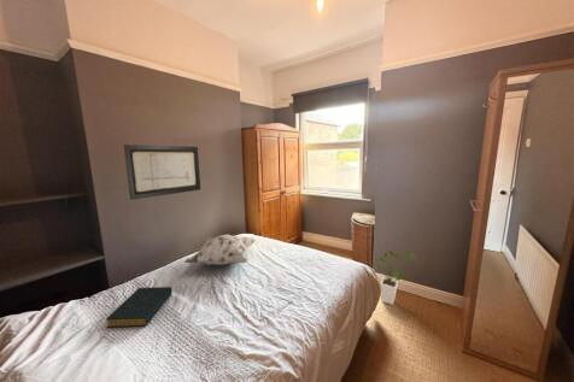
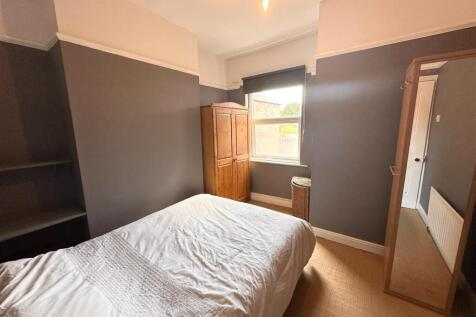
- hardback book (142, 305)
- decorative pillow (223, 249)
- house plant (392, 277)
- wall art (166, 170)
